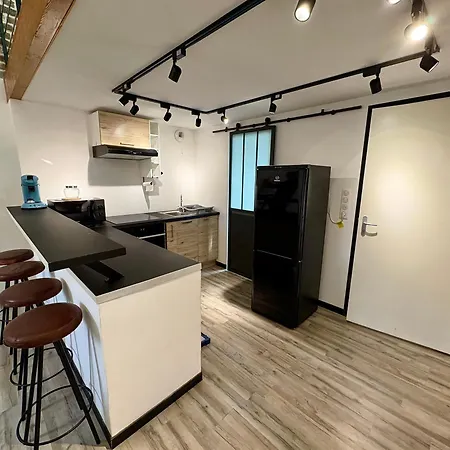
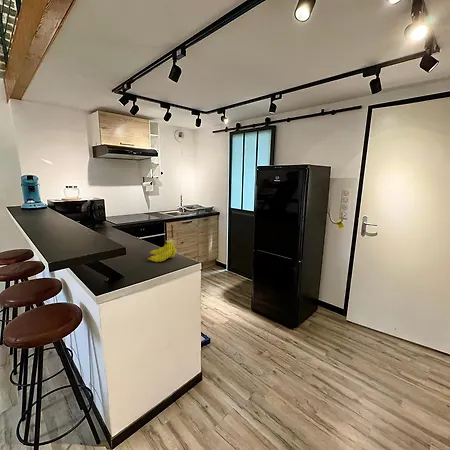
+ fruit (163, 249)
